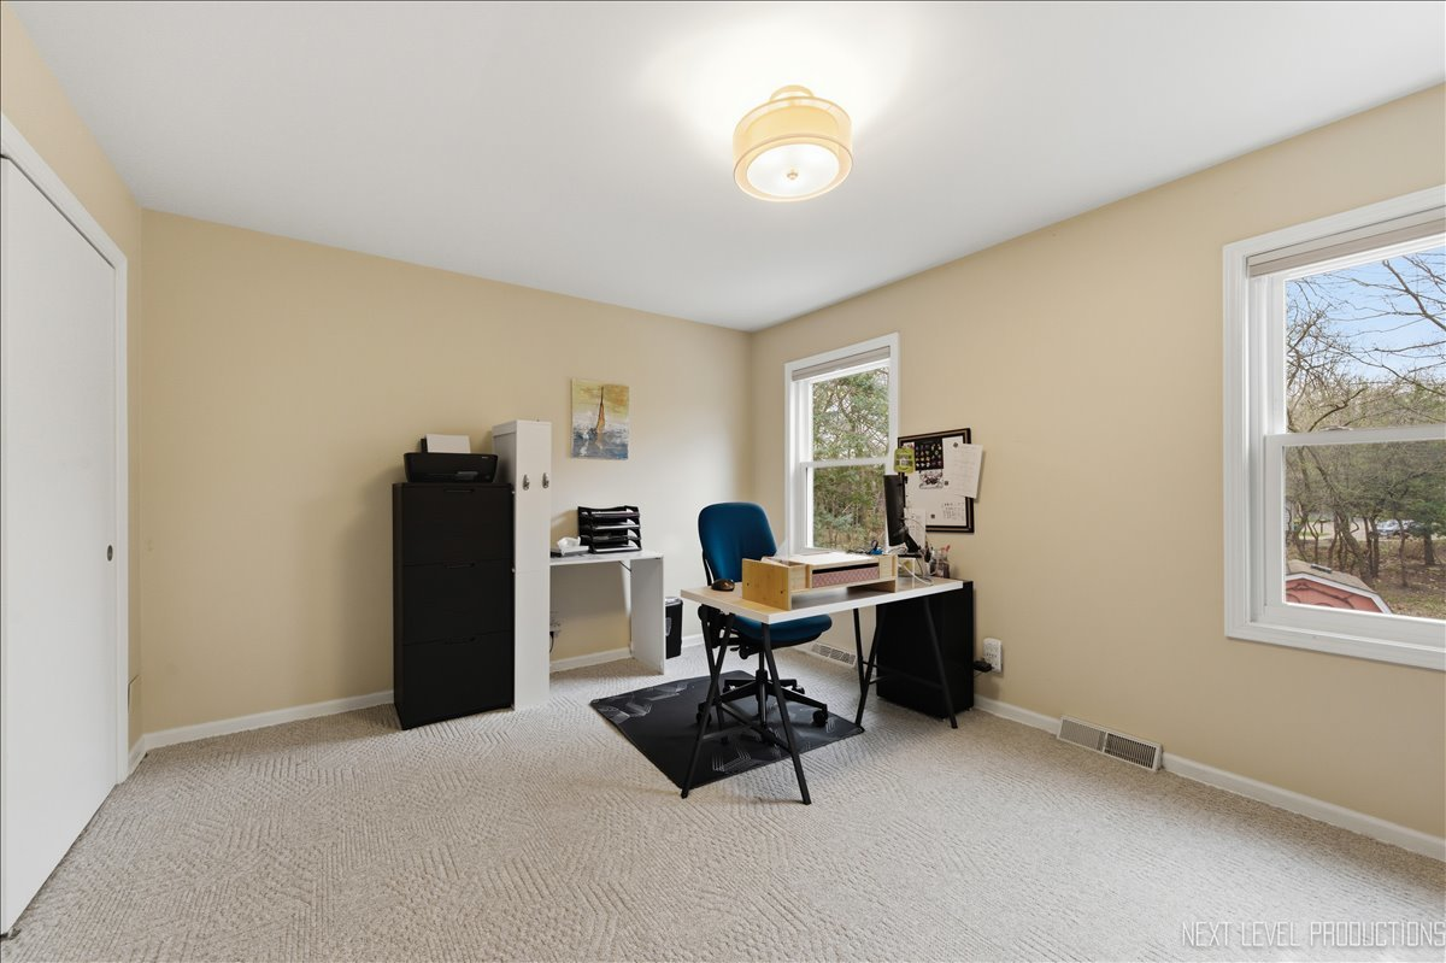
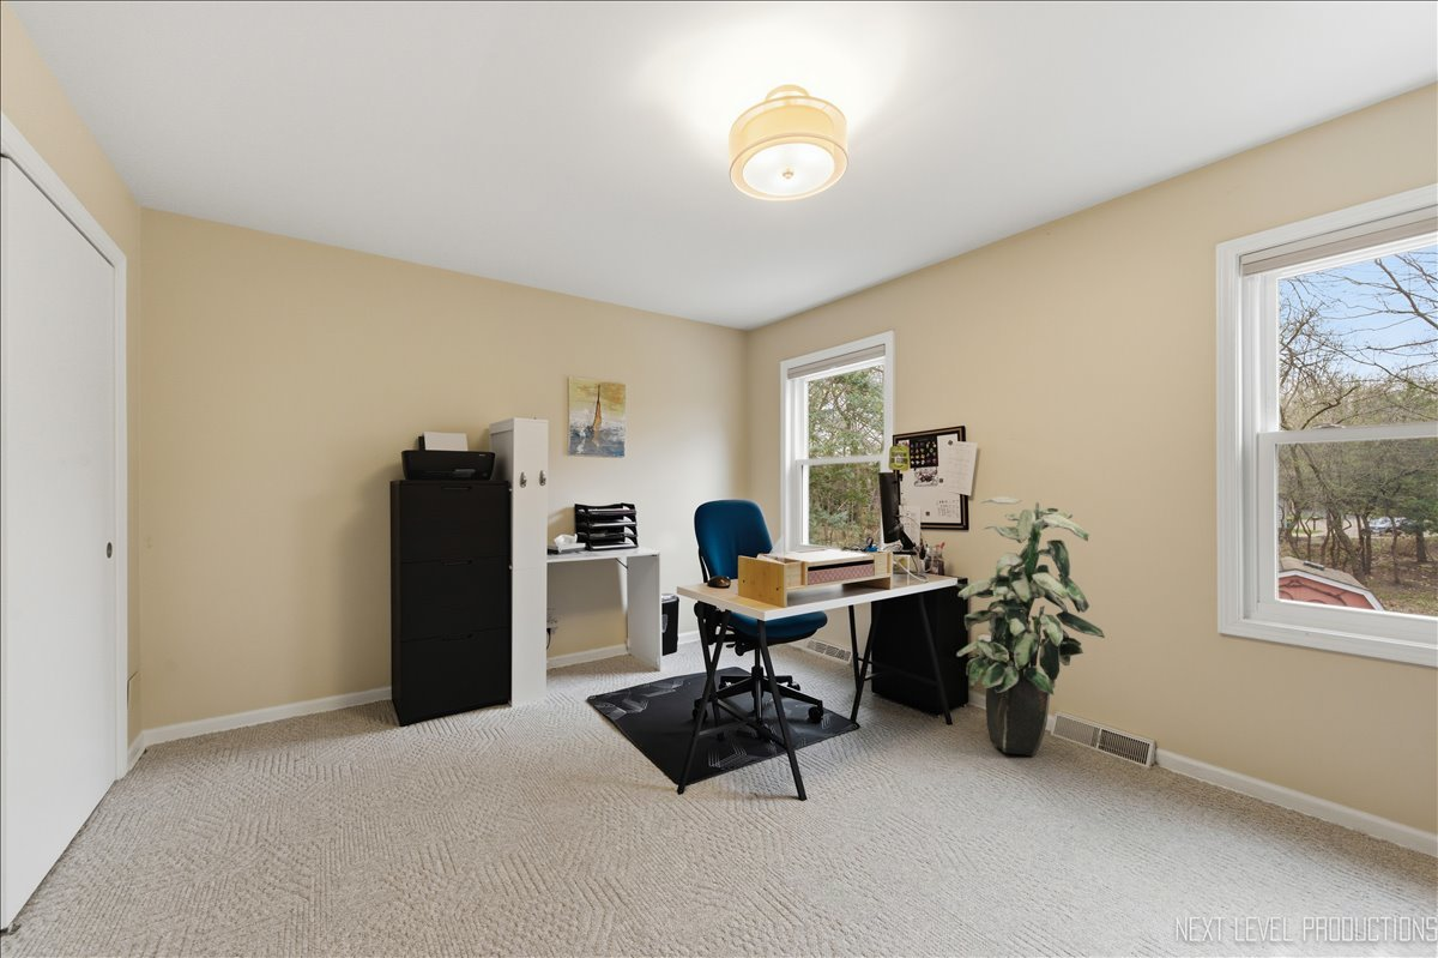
+ indoor plant (1017, 621)
